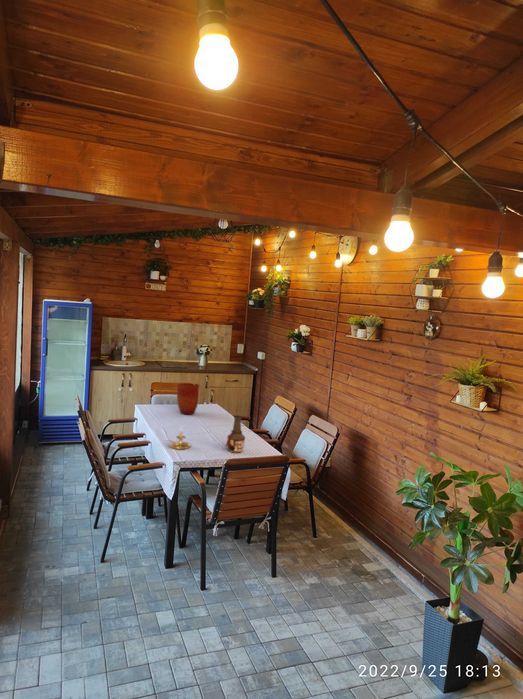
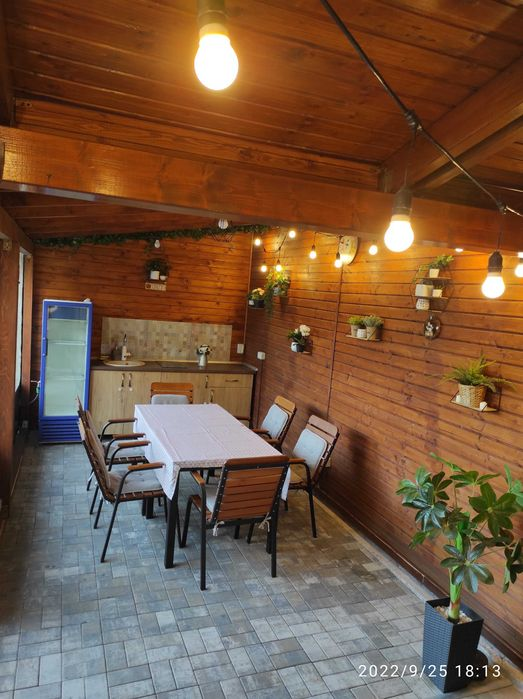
- candle holder (179, 436)
- bottle (235, 433)
- vase (187, 398)
